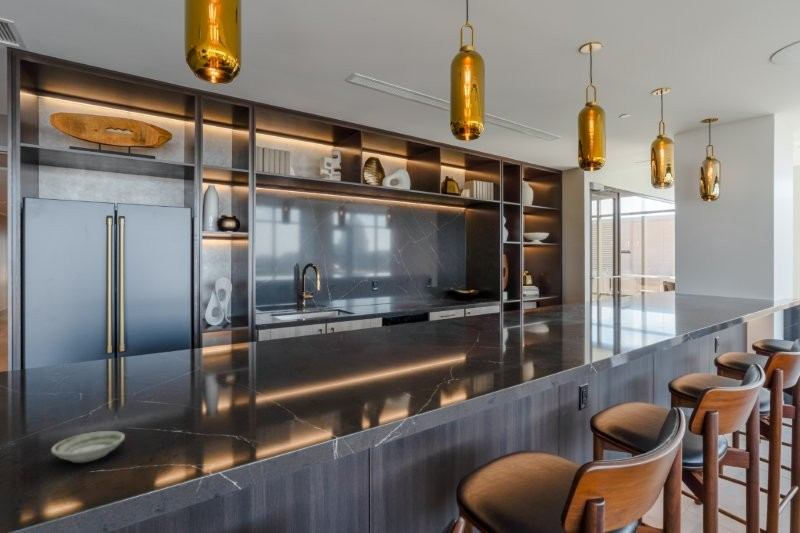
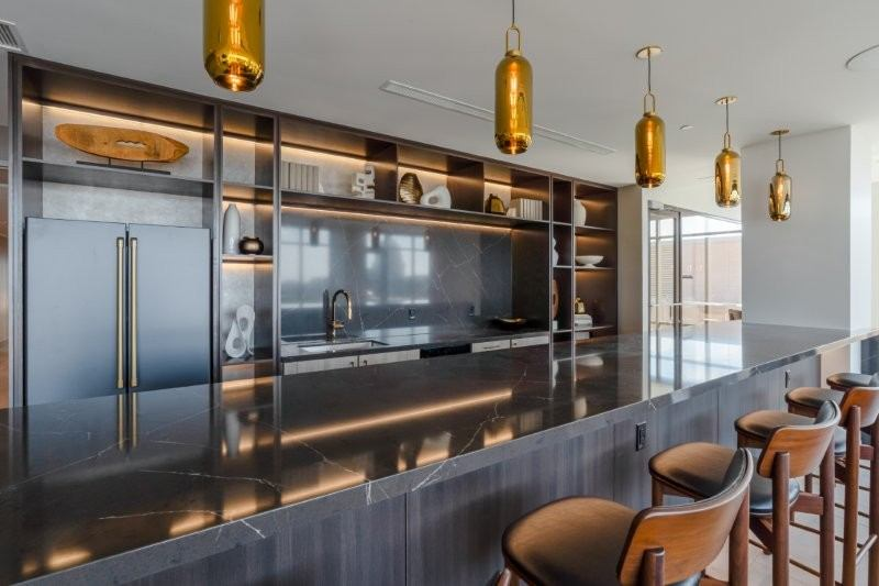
- saucer (89, 448)
